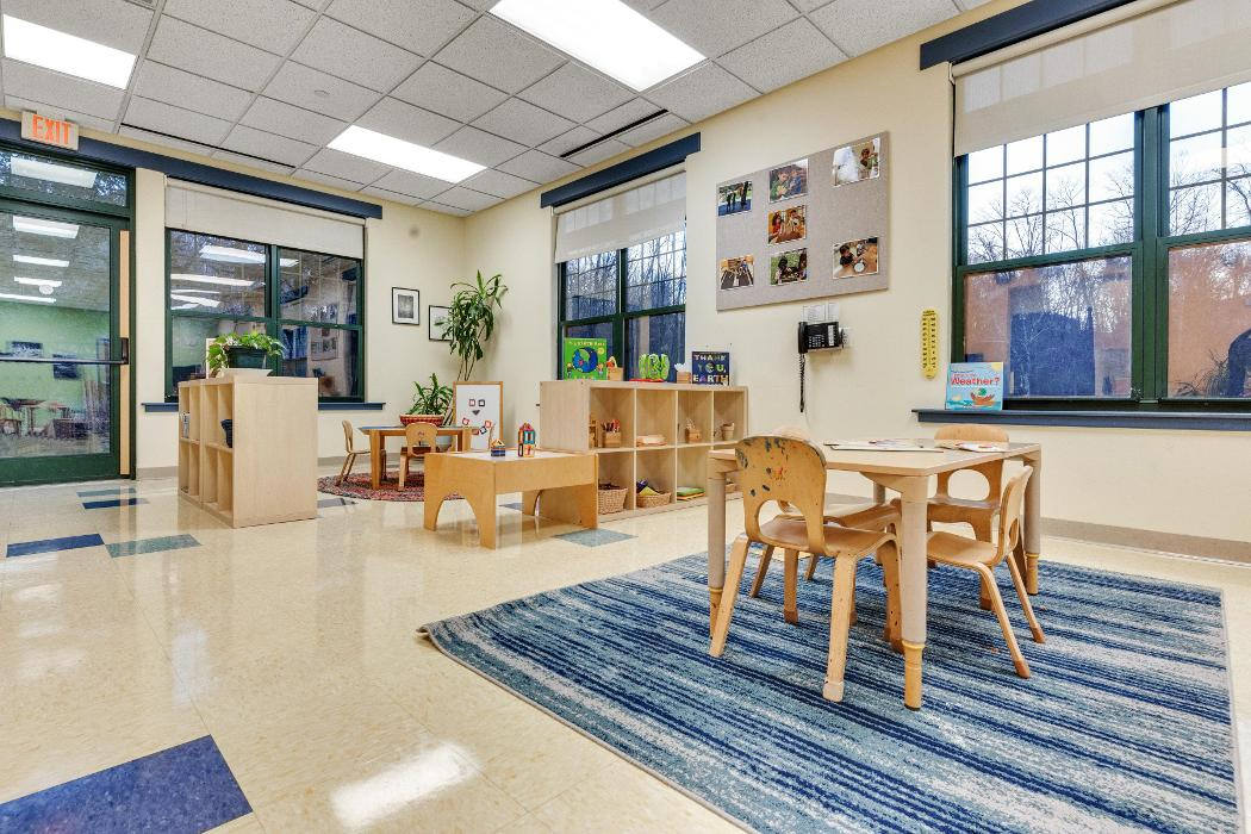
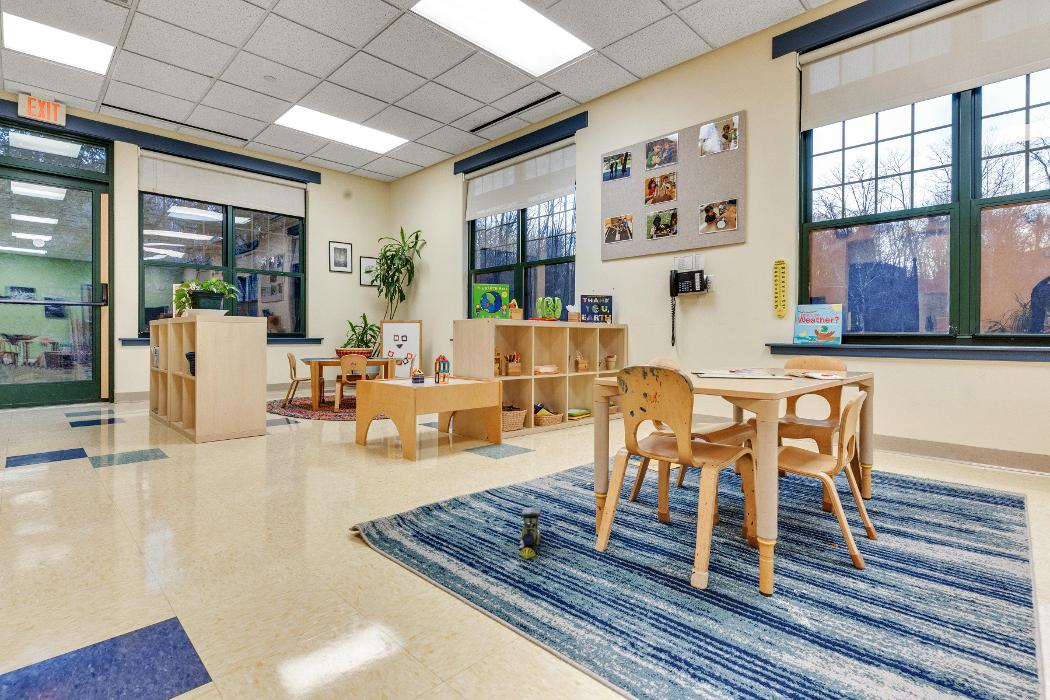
+ toy train (529, 531)
